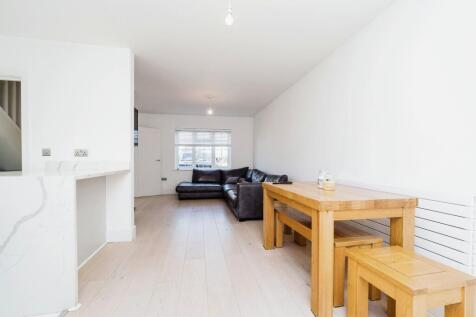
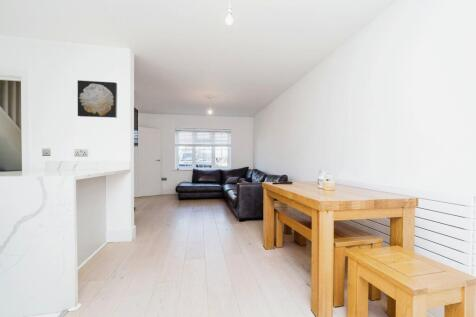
+ wall art (97, 99)
